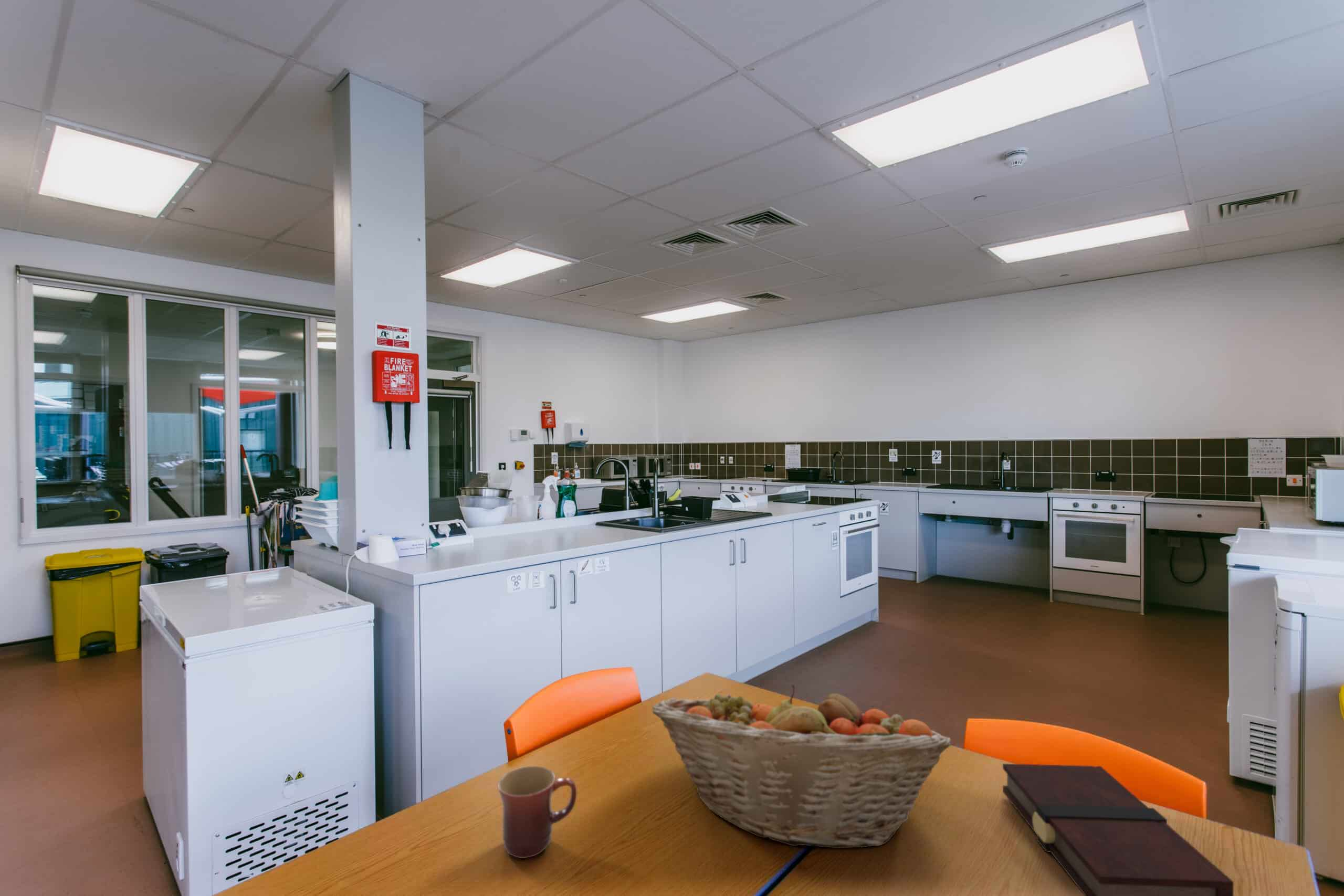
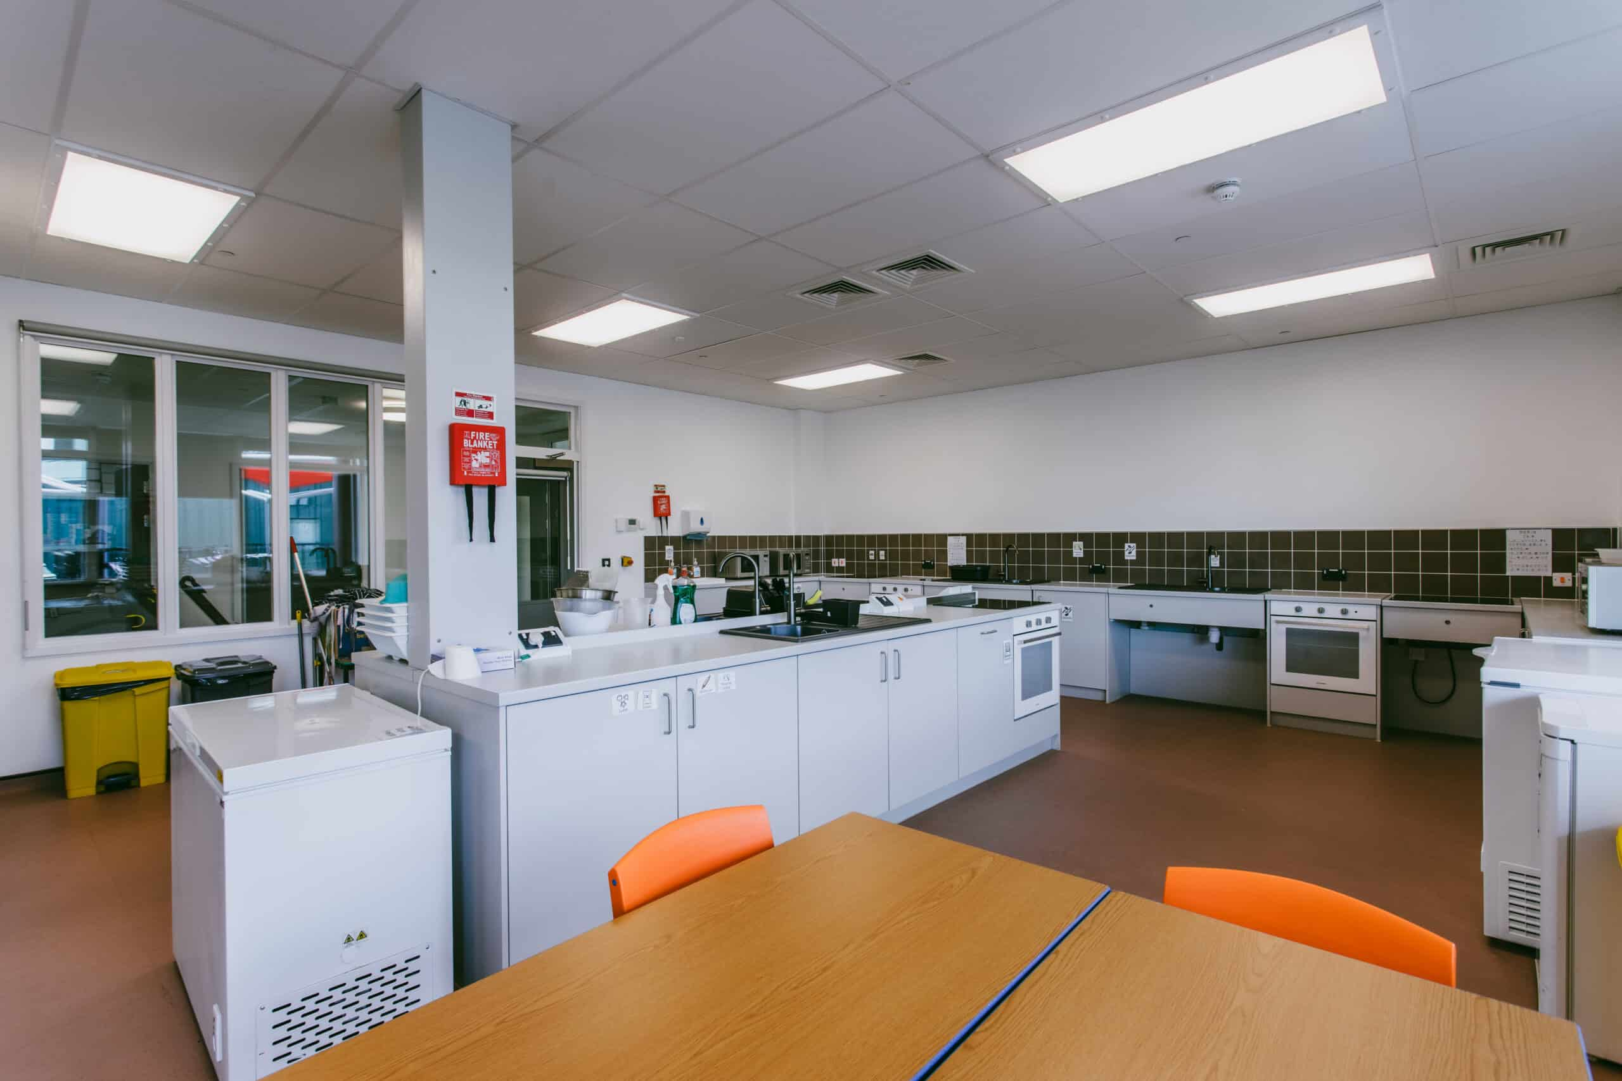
- fruit basket (793, 744)
- book (1099, 830)
- mug (538, 811)
